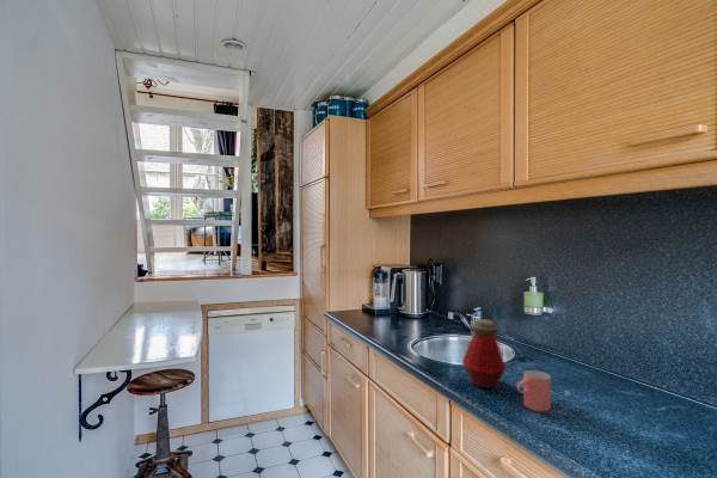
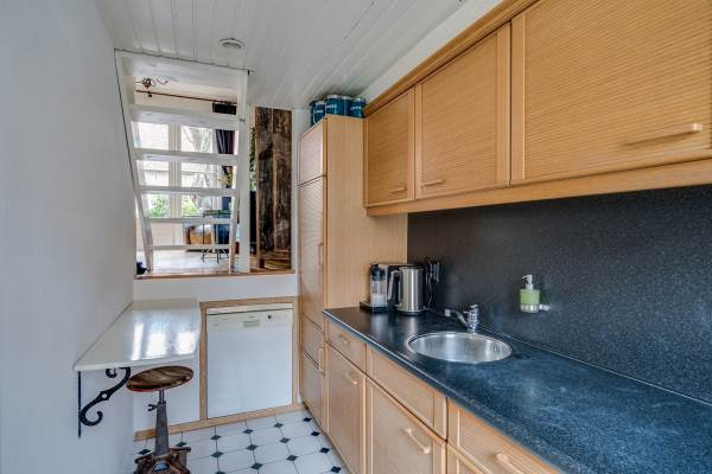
- cup (532, 391)
- bottle (483, 351)
